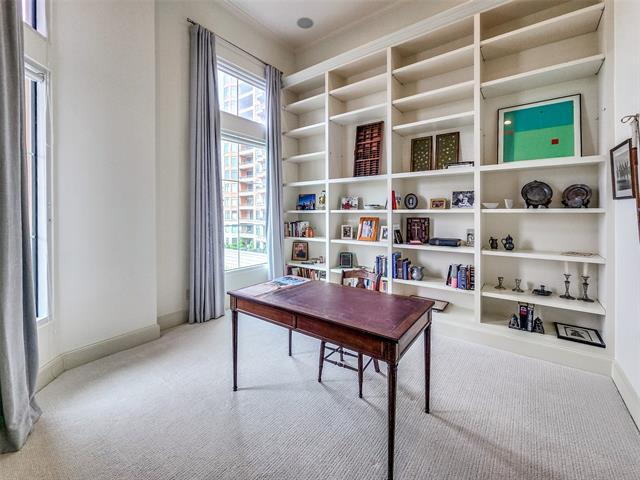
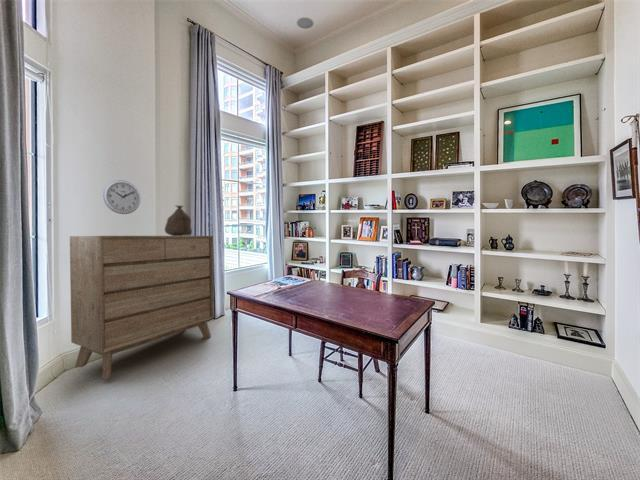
+ dresser (151, 293)
+ wall clock (122, 197)
+ bag (179, 220)
